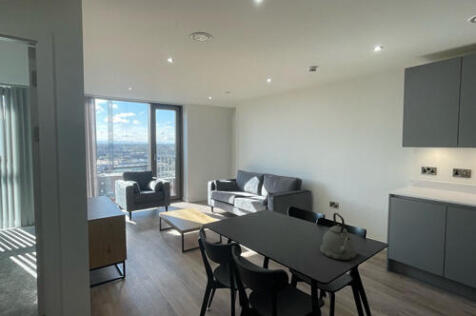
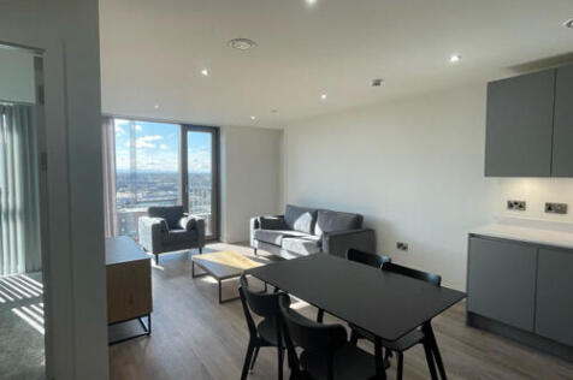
- kettle (340, 234)
